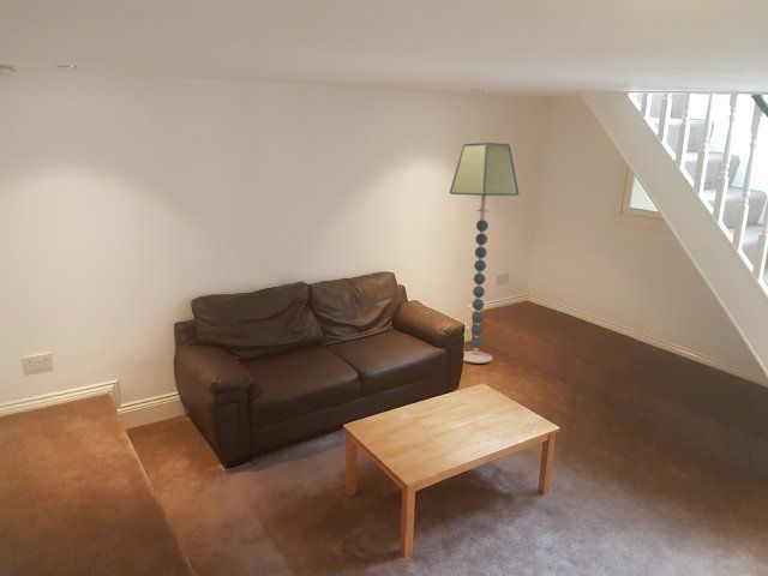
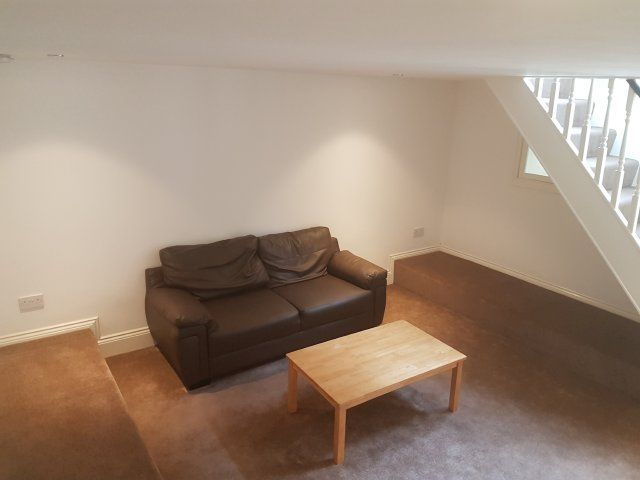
- floor lamp (480, 253)
